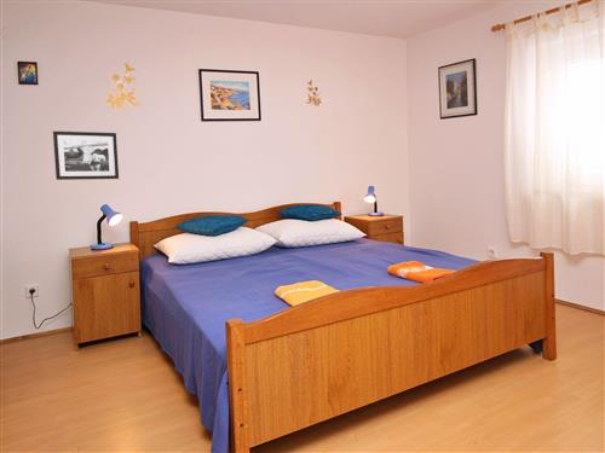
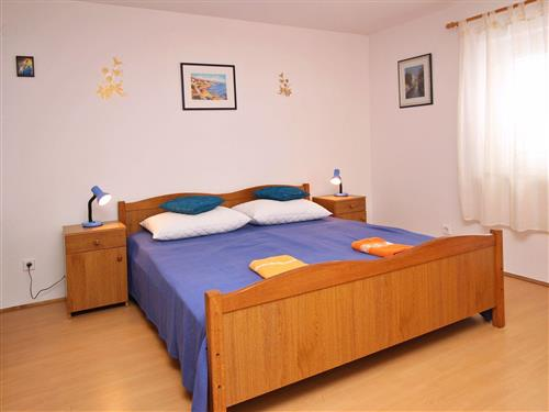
- picture frame (86, 156)
